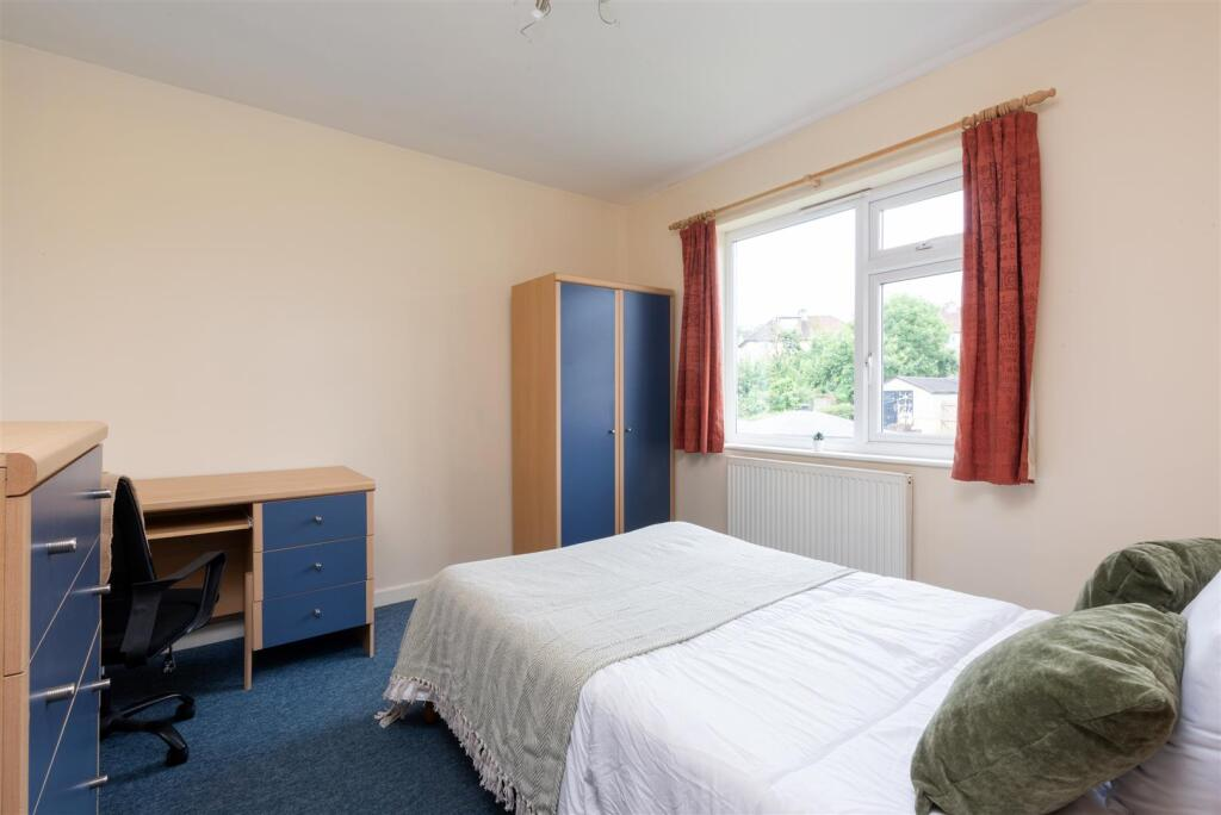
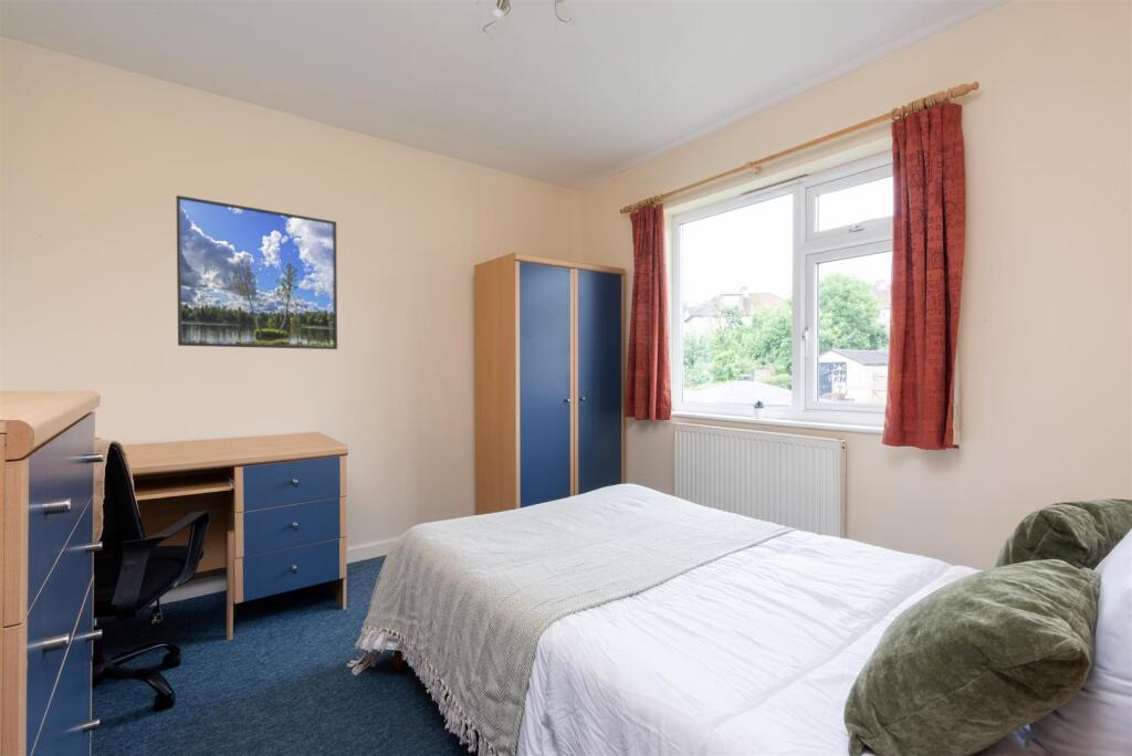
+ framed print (263, 279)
